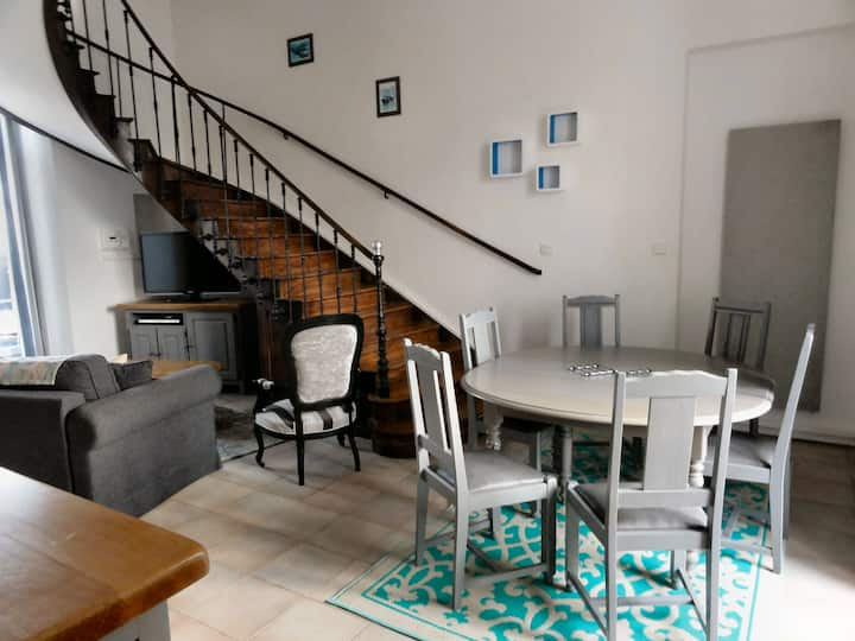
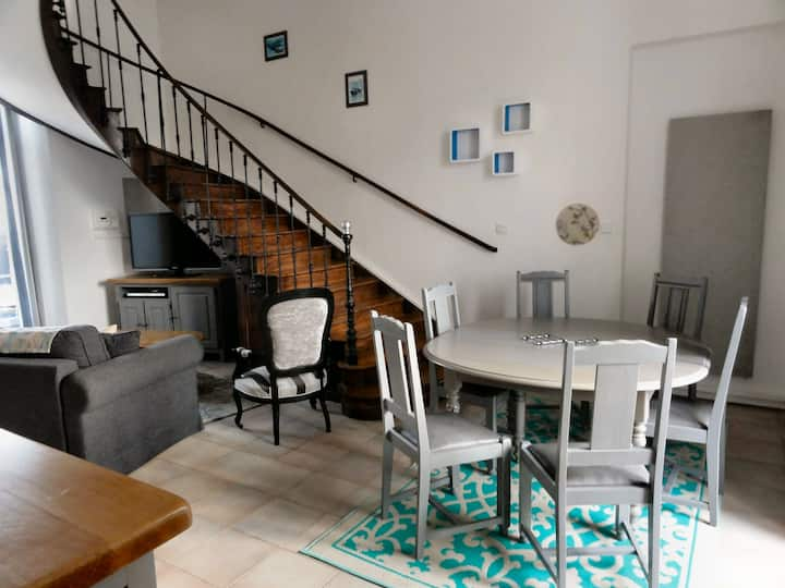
+ decorative plate (577, 224)
